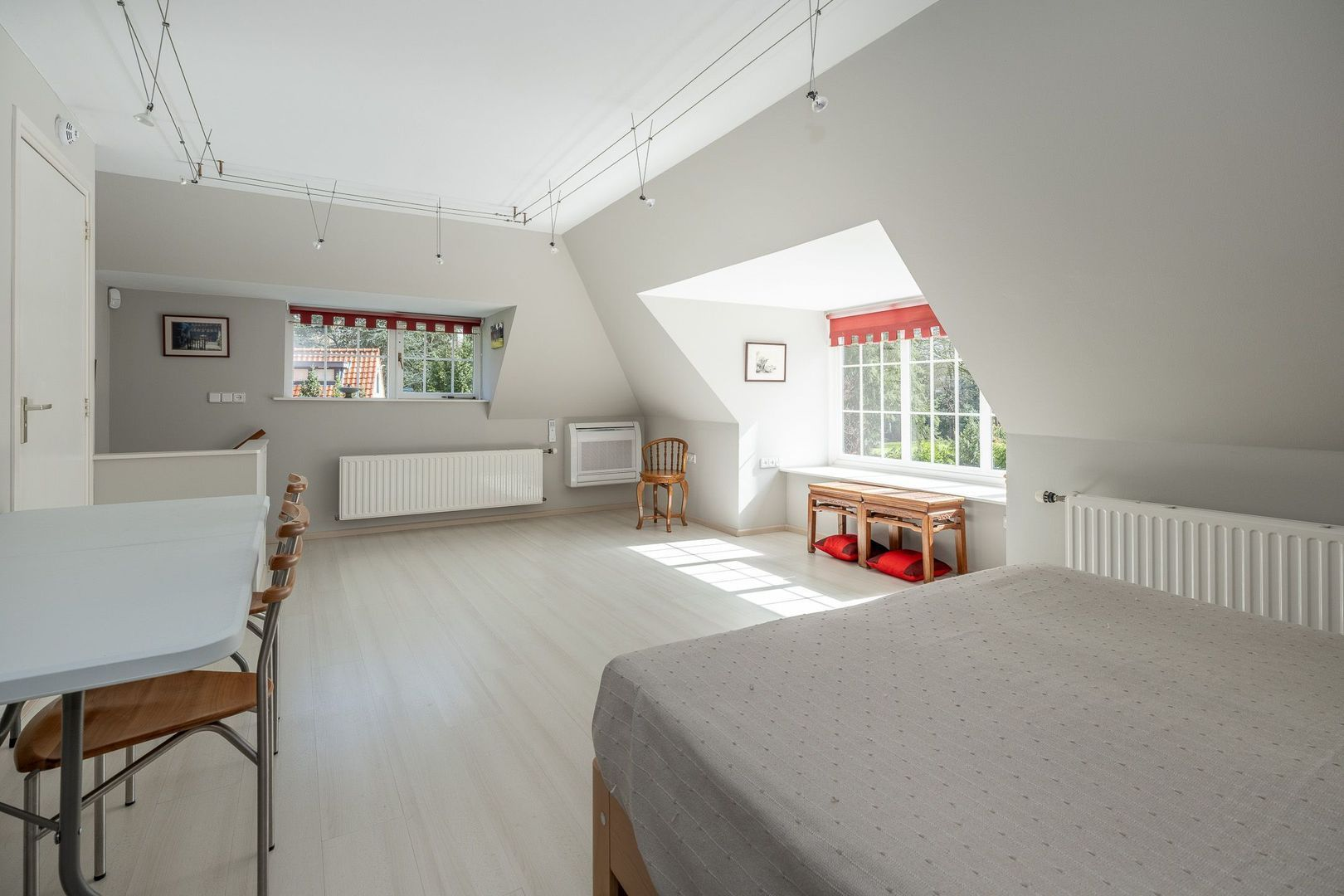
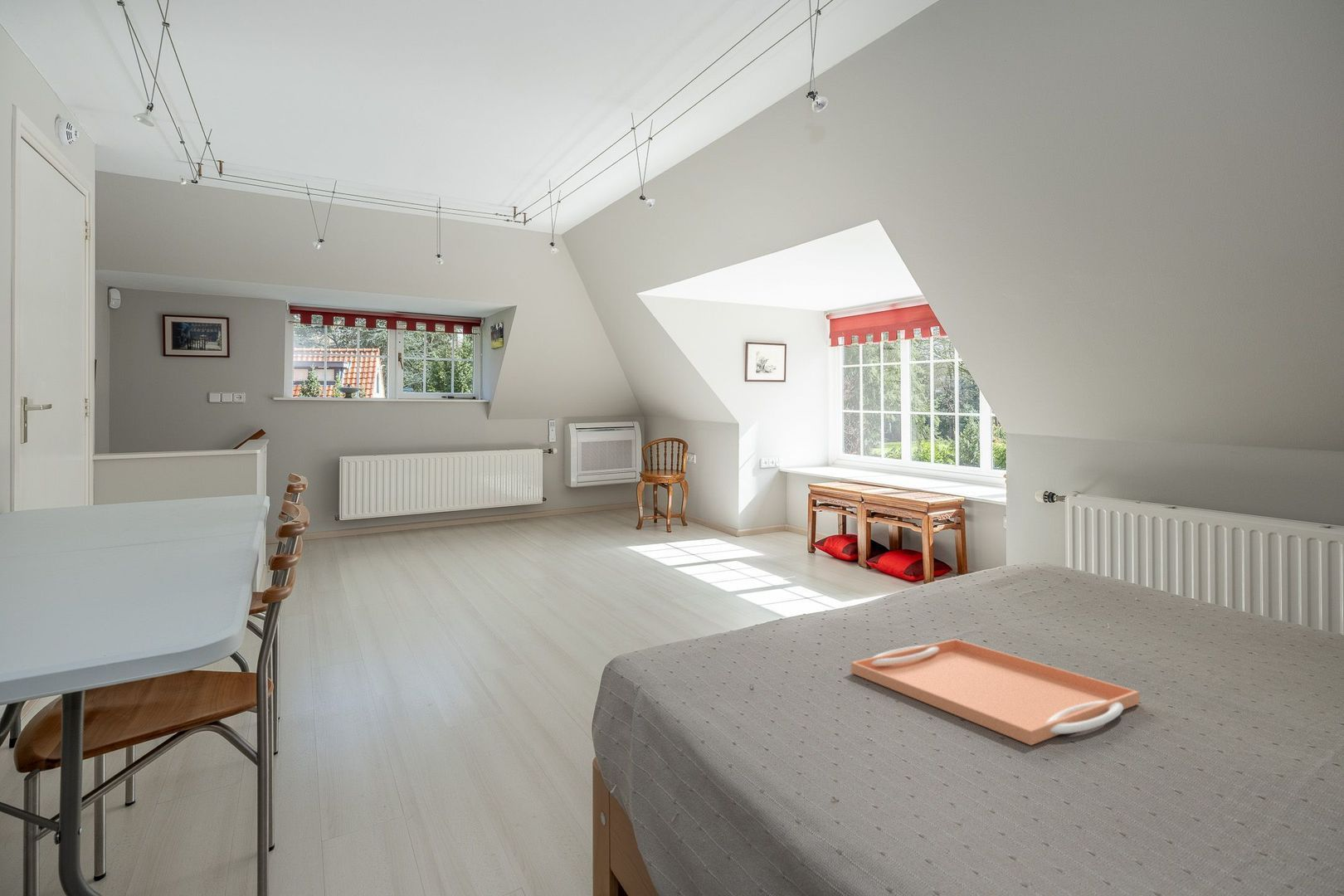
+ serving tray (985, 681)
